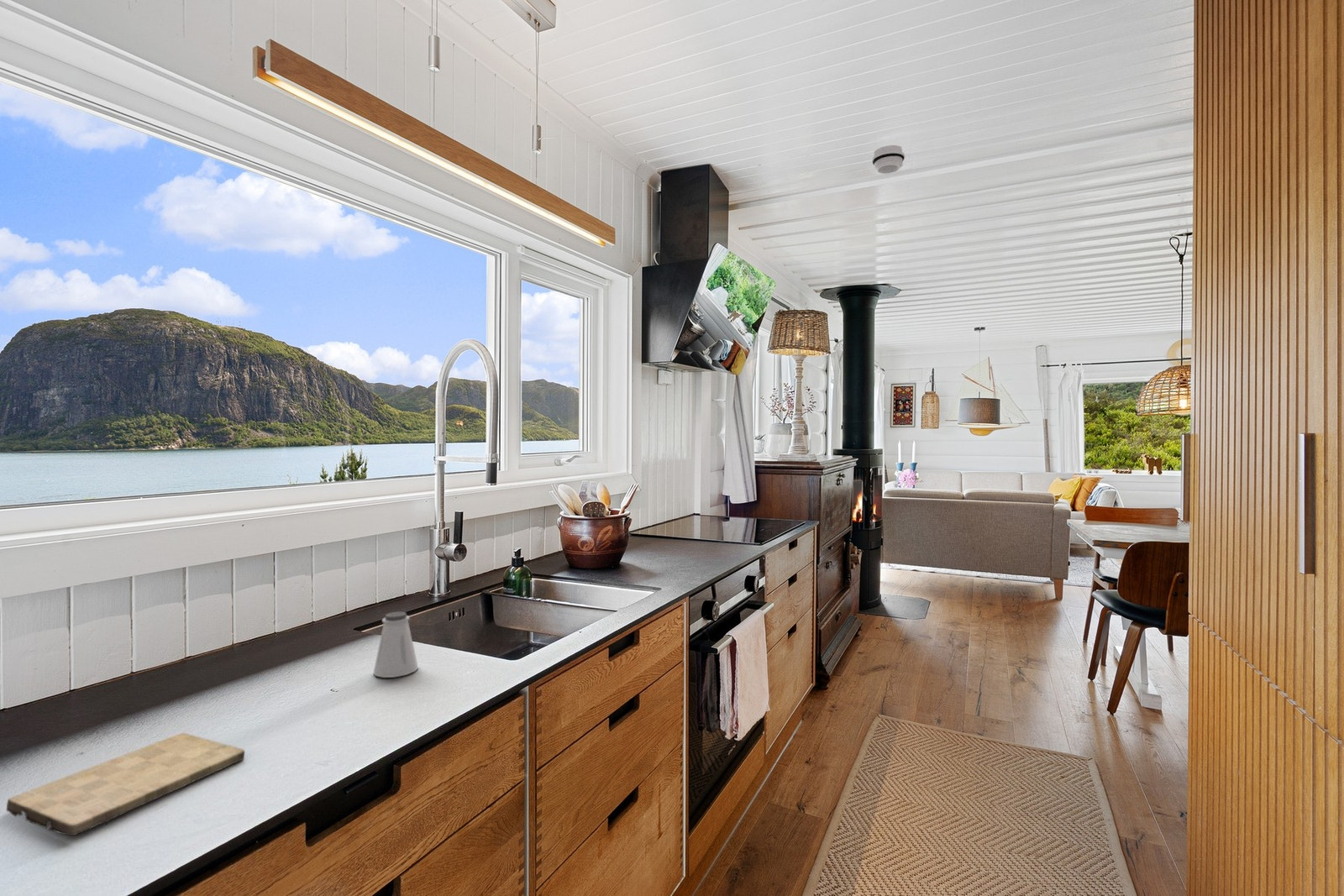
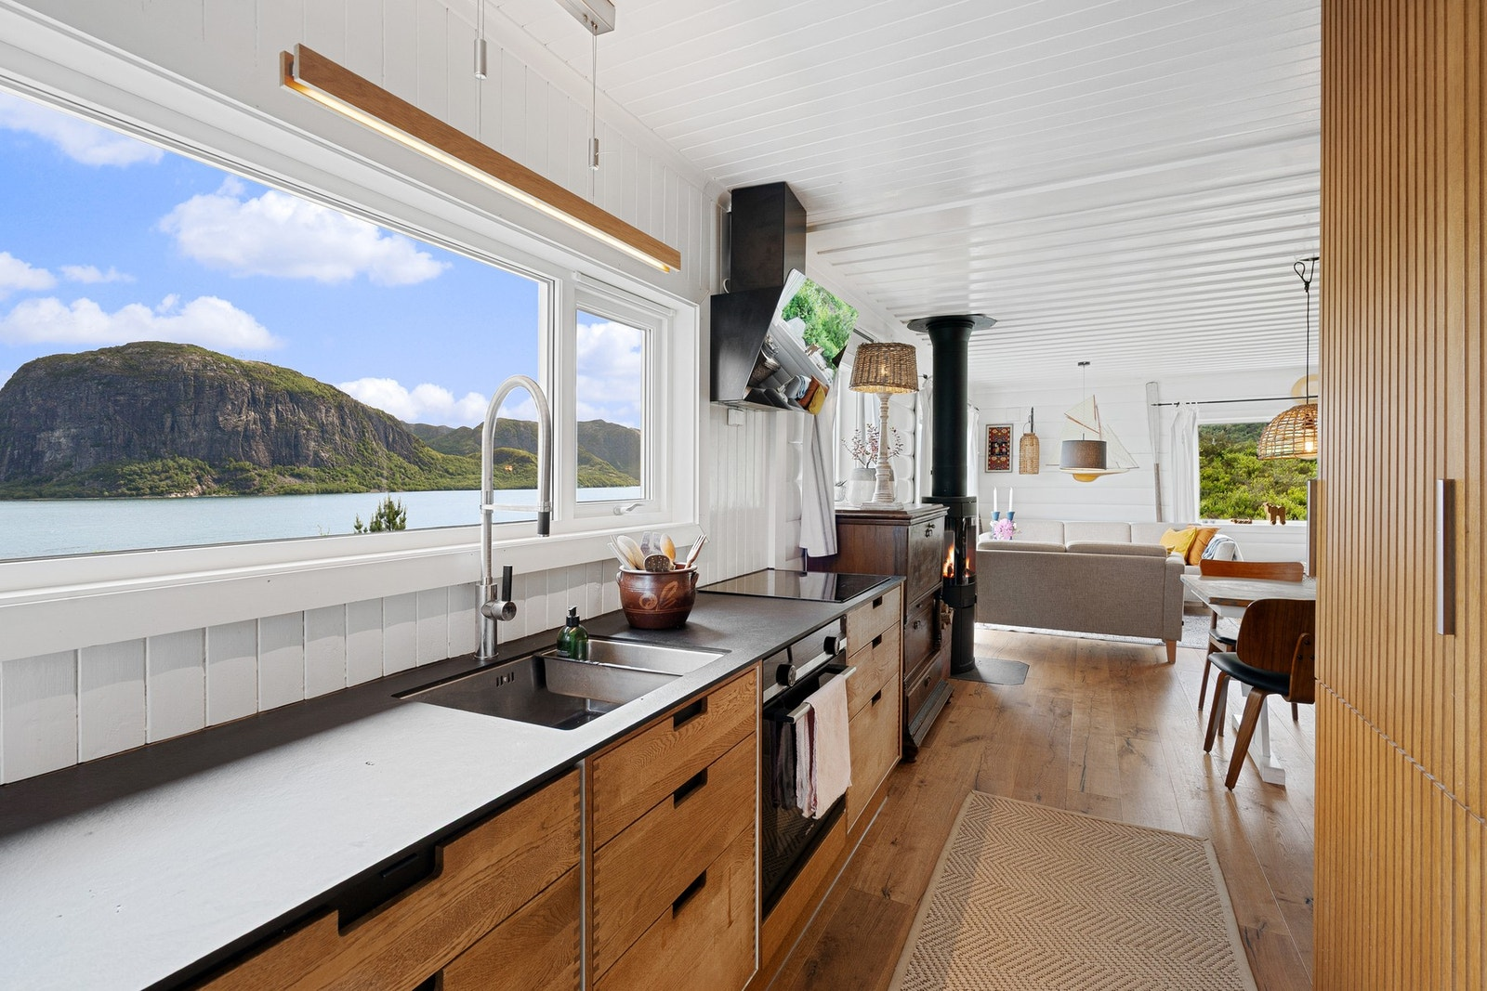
- cutting board (134, 777)
- smoke detector (888, 160)
- saltshaker (396, 642)
